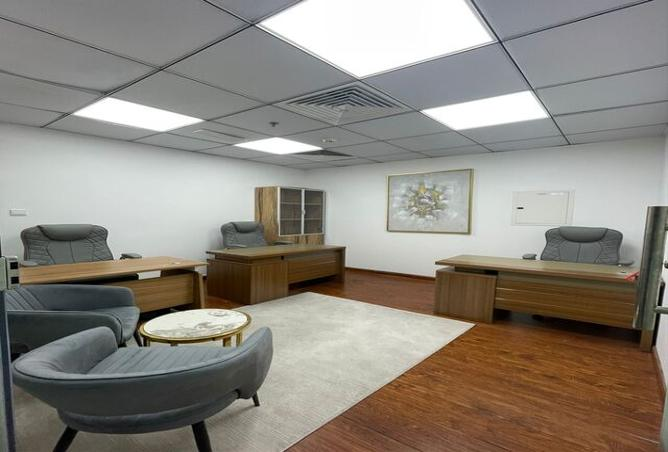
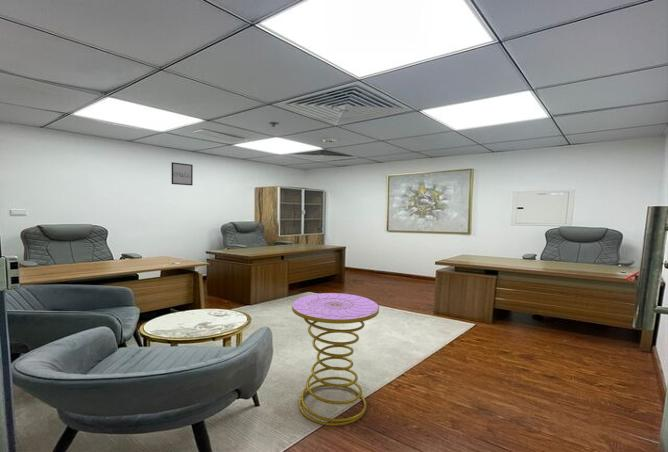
+ wall art (182, 174)
+ side table (334, 354)
